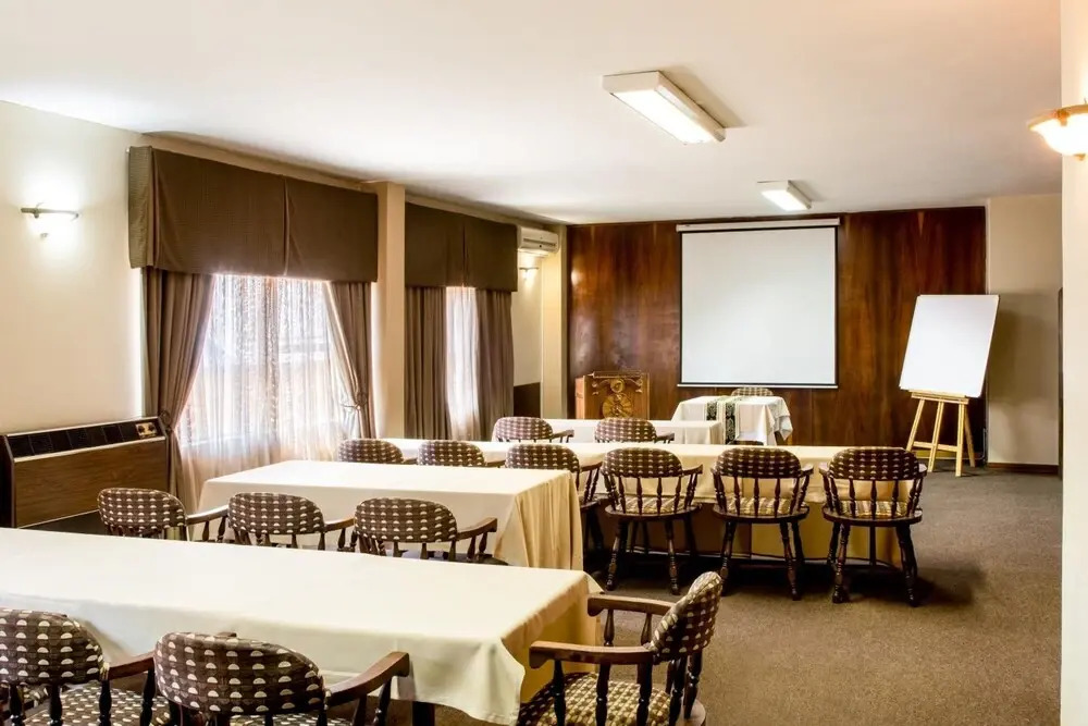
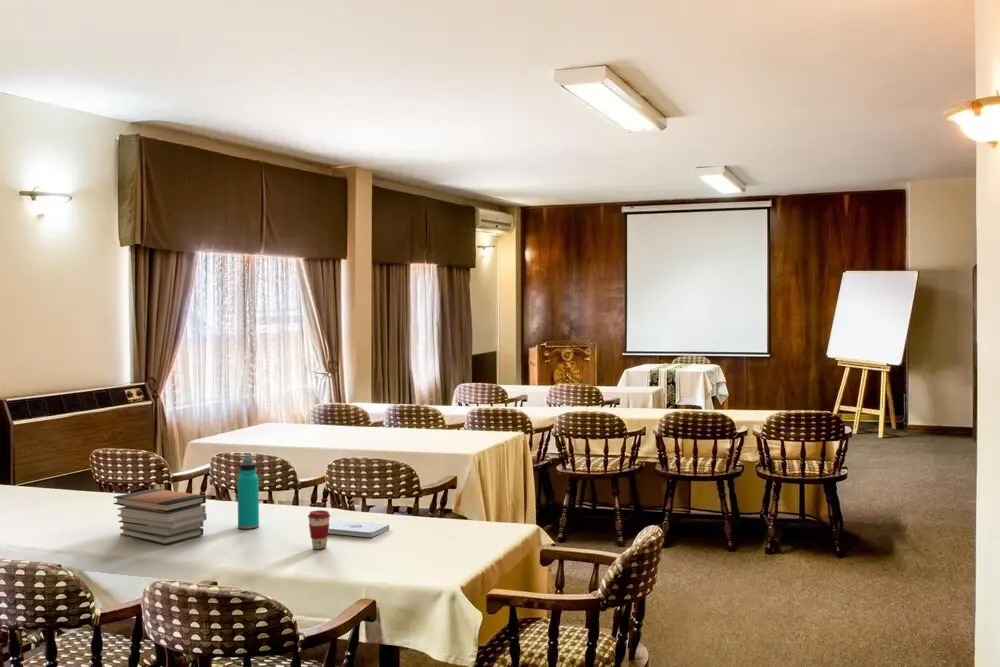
+ notepad (354, 528)
+ coffee cup (319, 529)
+ book stack (161, 515)
+ water bottle (248, 492)
